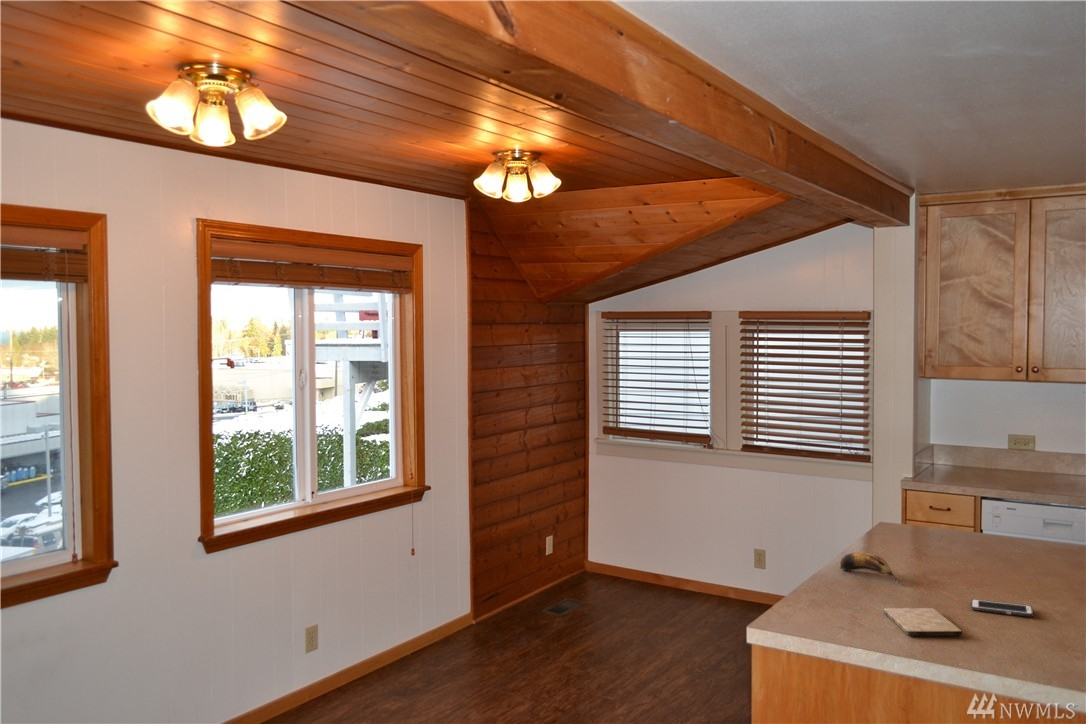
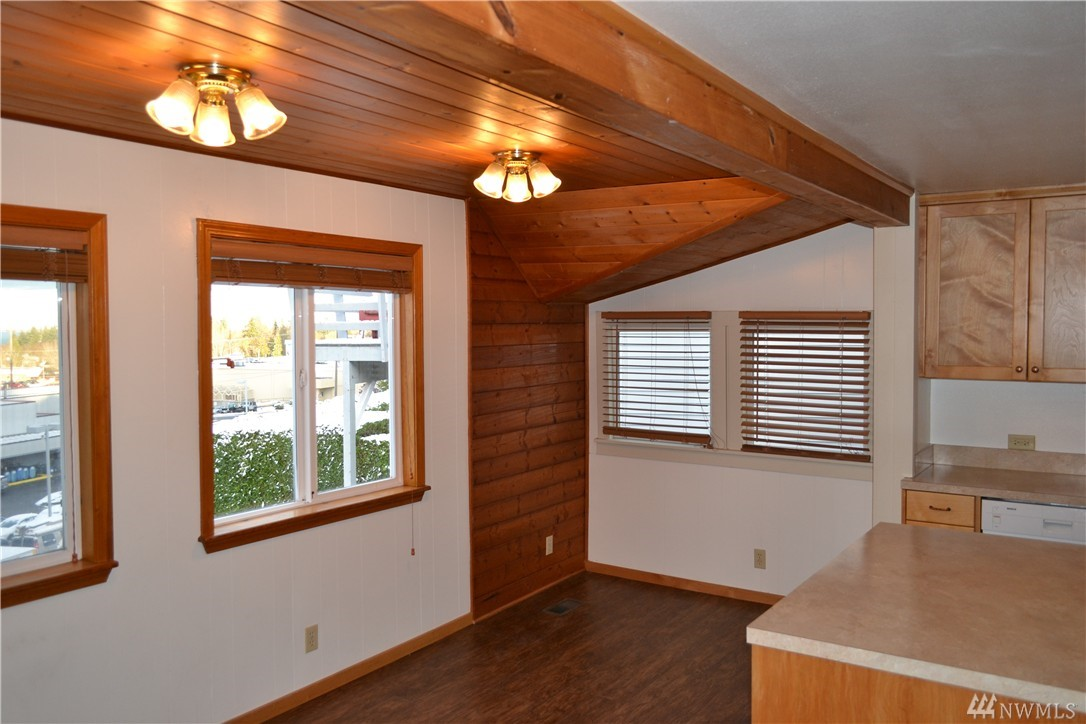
- banana (869, 564)
- cell phone (1001, 607)
- cutting board (921, 621)
